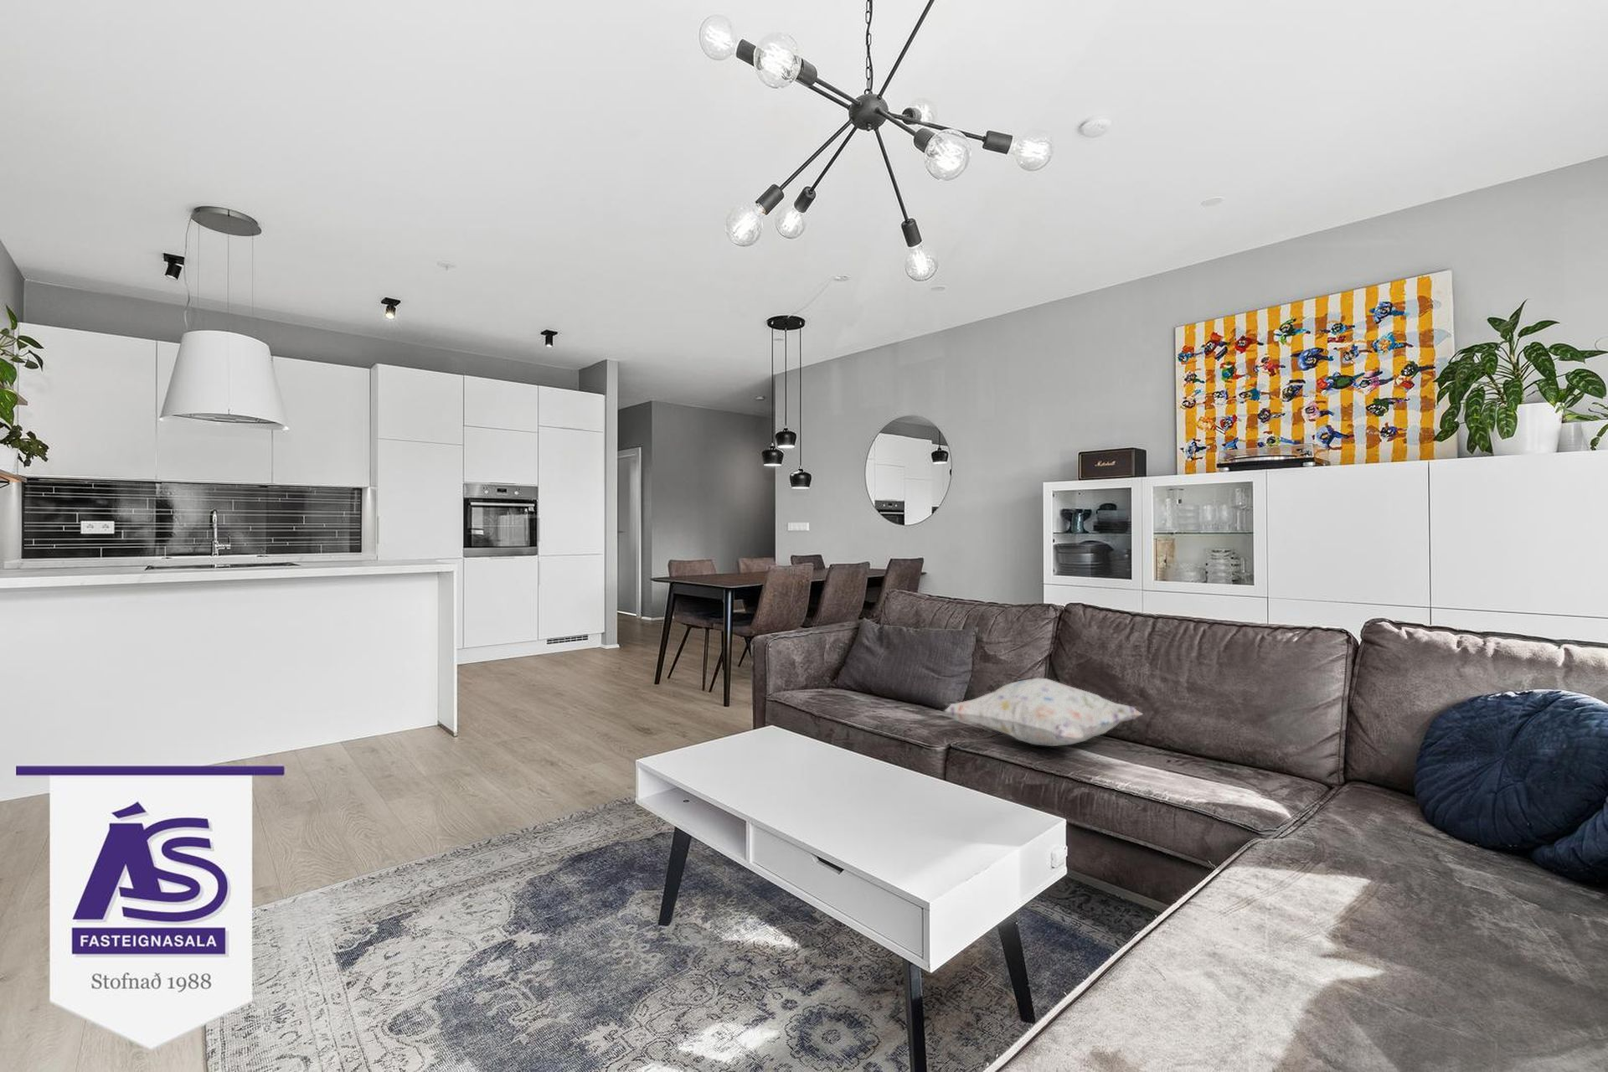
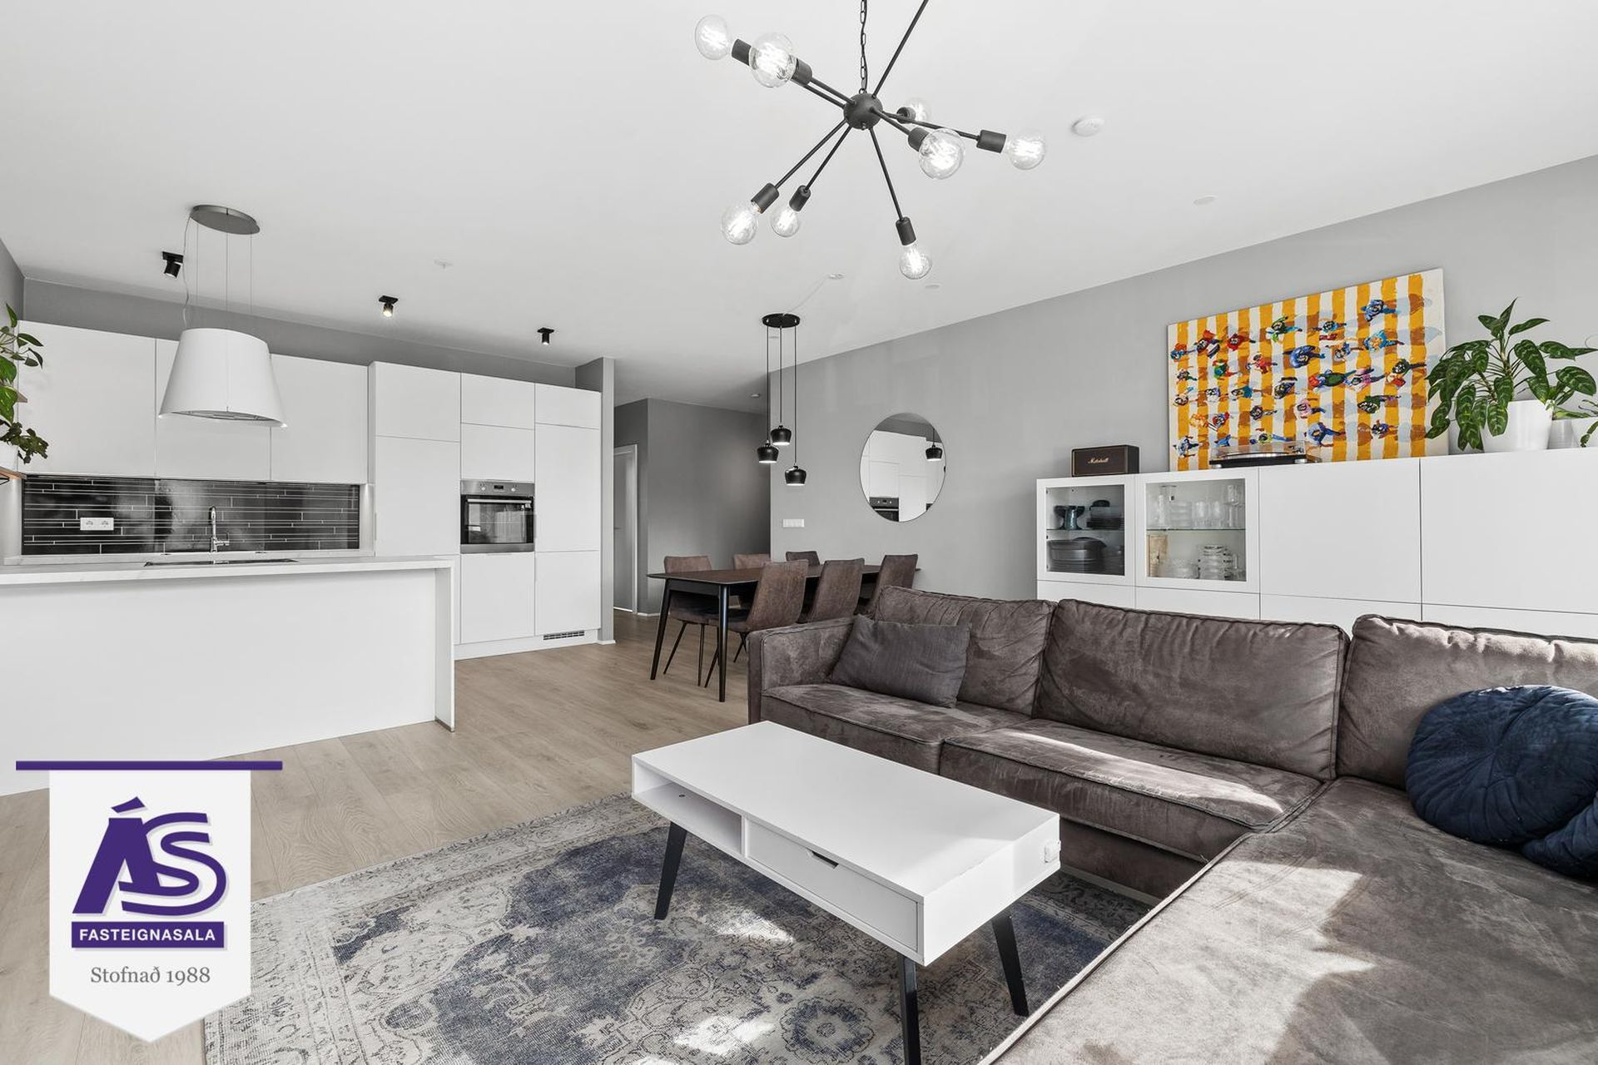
- decorative pillow (1043, 712)
